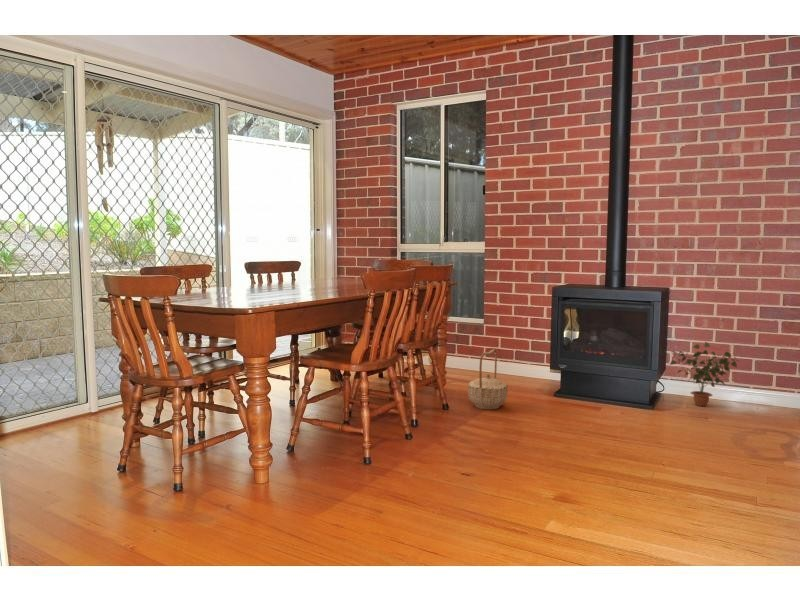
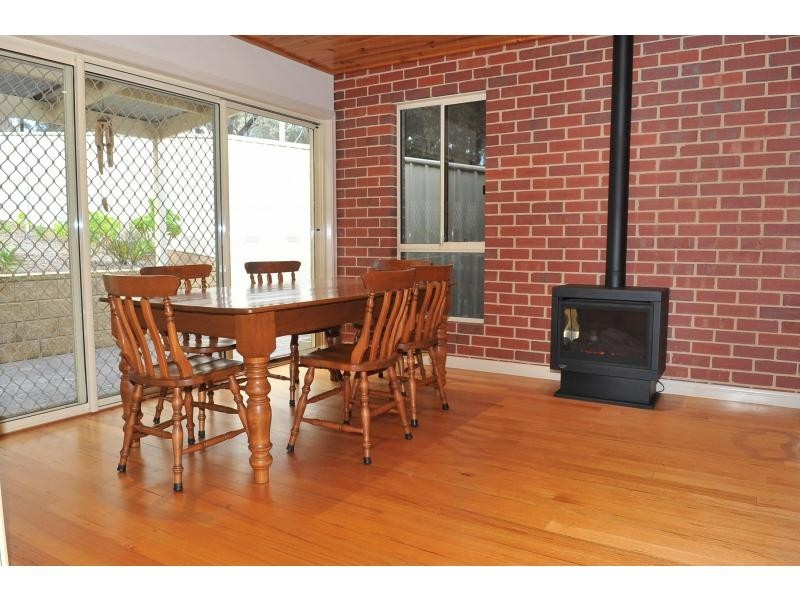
- potted plant (702, 374)
- basket (488, 378)
